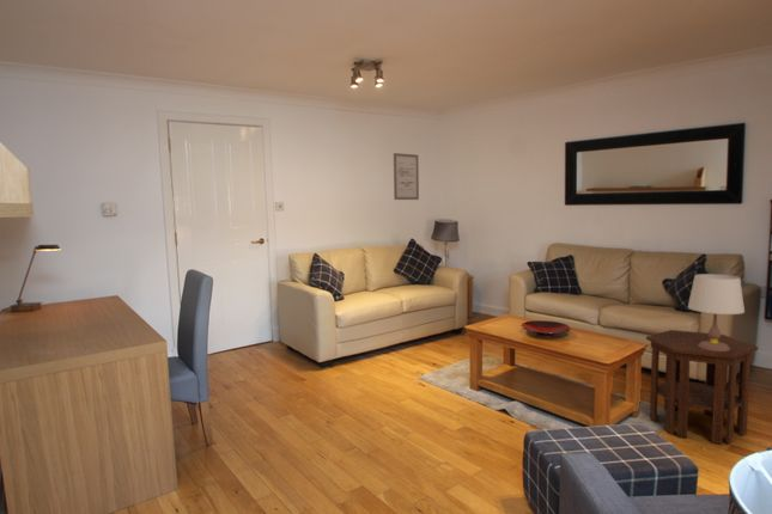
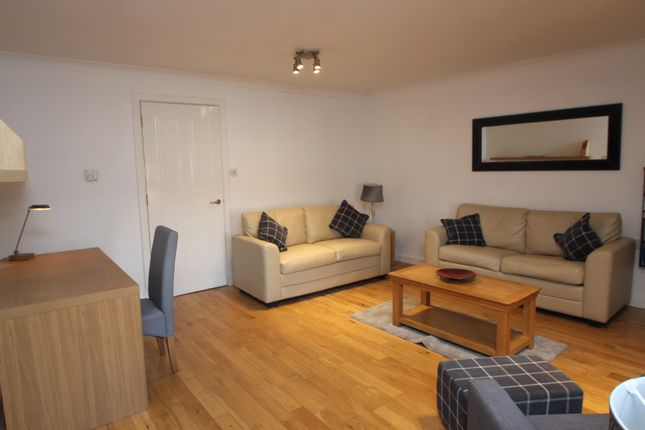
- table lamp (715, 312)
- side table (697, 383)
- wall art (406, 177)
